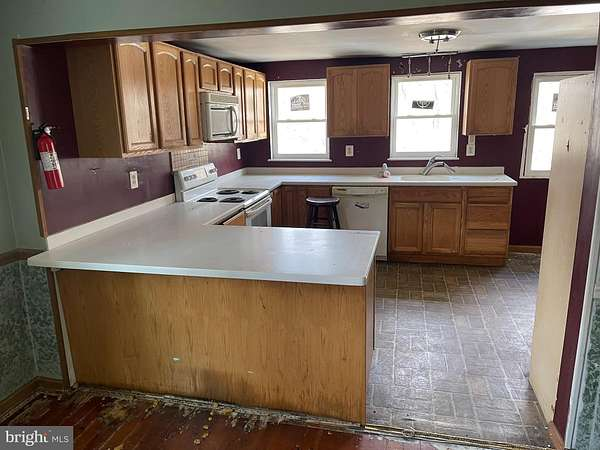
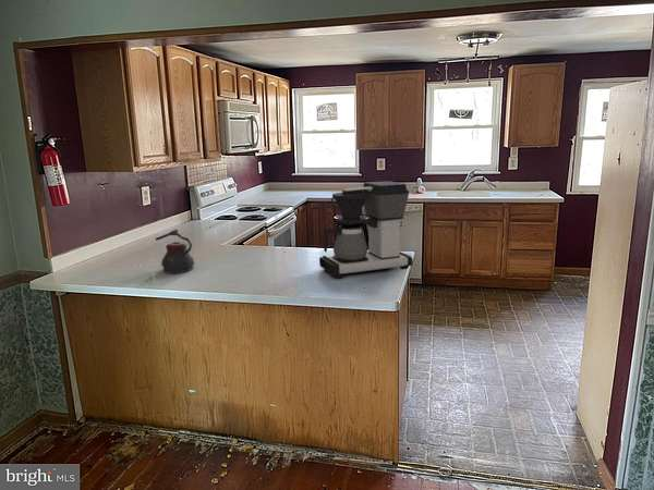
+ coffee maker (363, 225)
+ teapot (177, 249)
